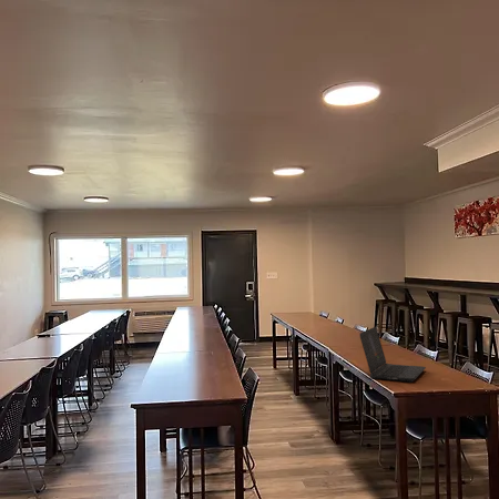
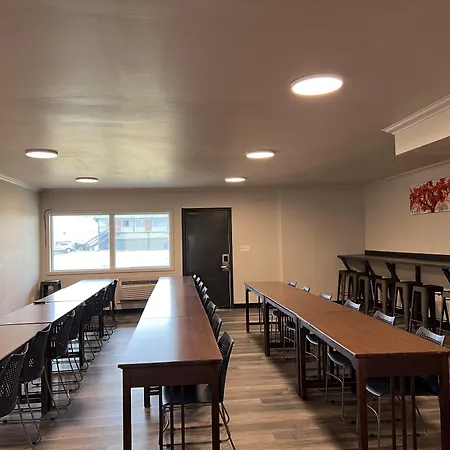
- laptop computer (384, 355)
